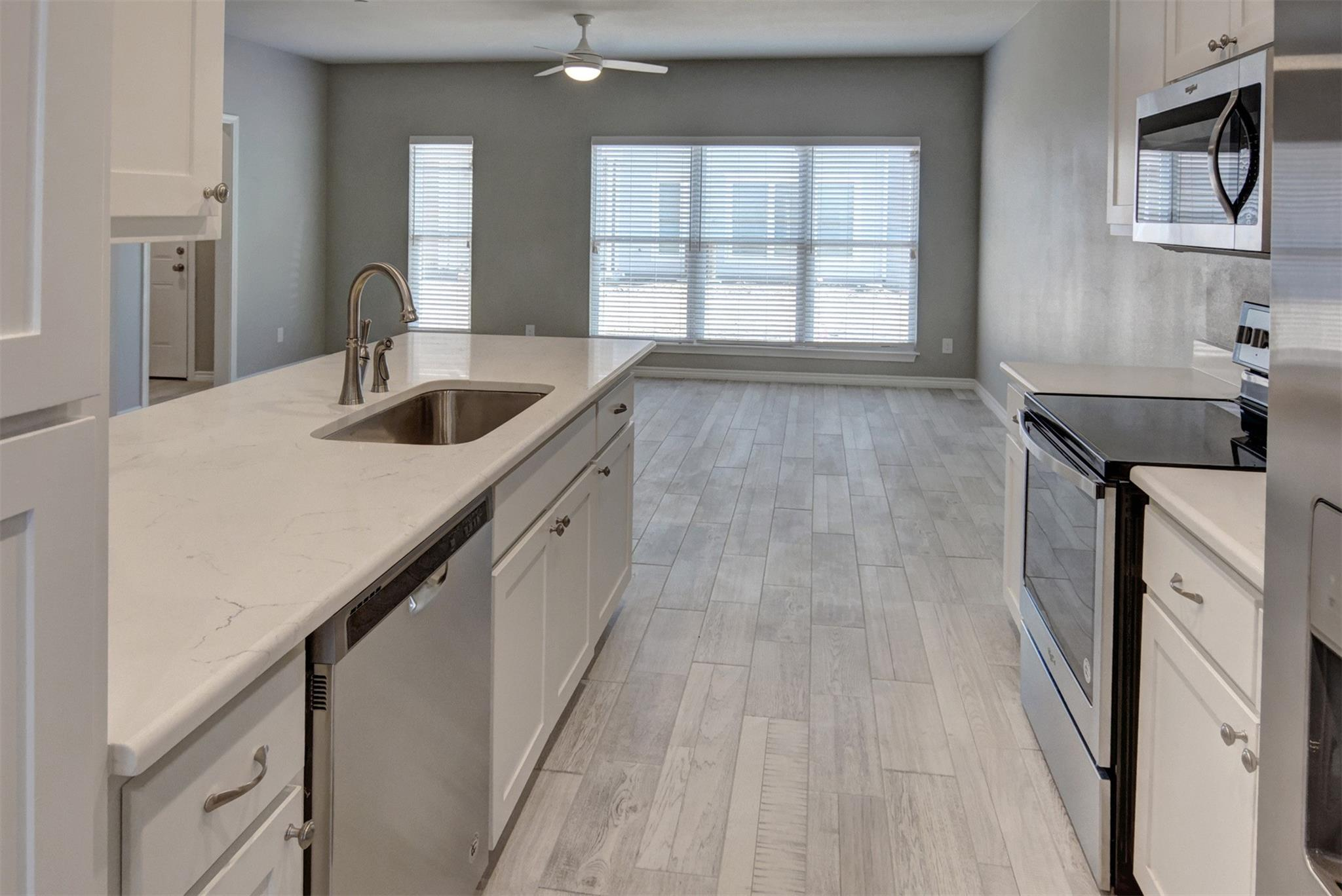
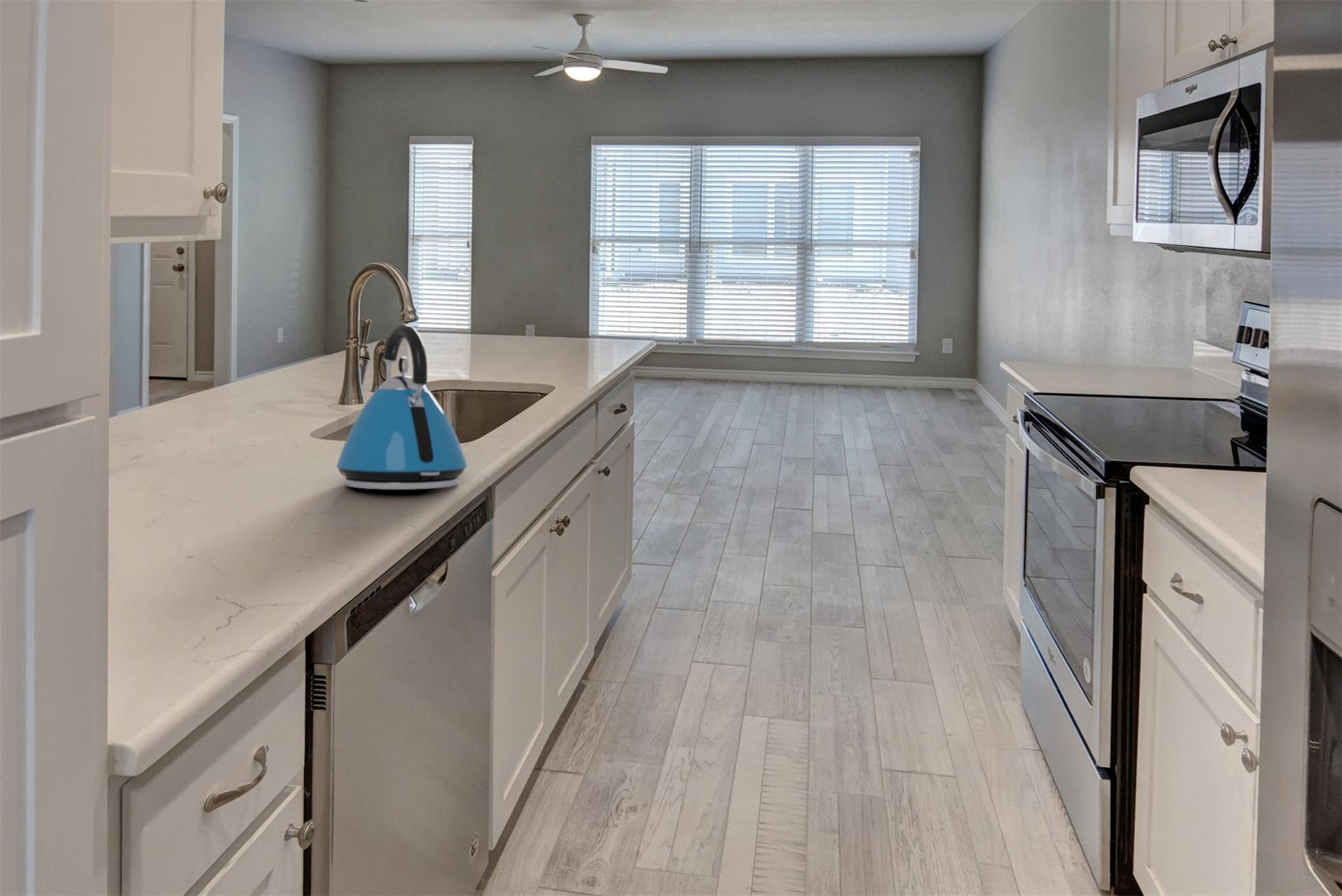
+ kettle (404, 405)
